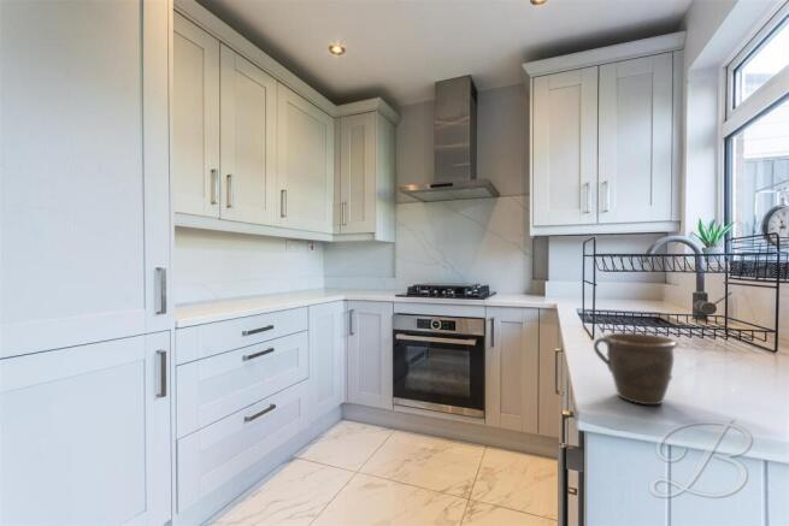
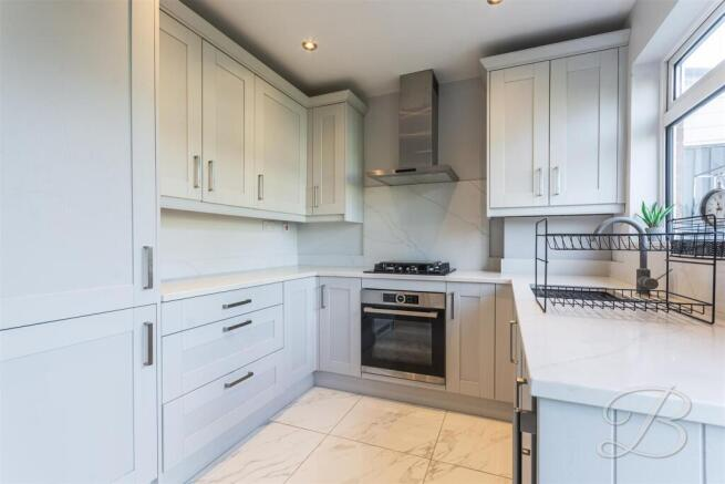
- mug (632, 366)
